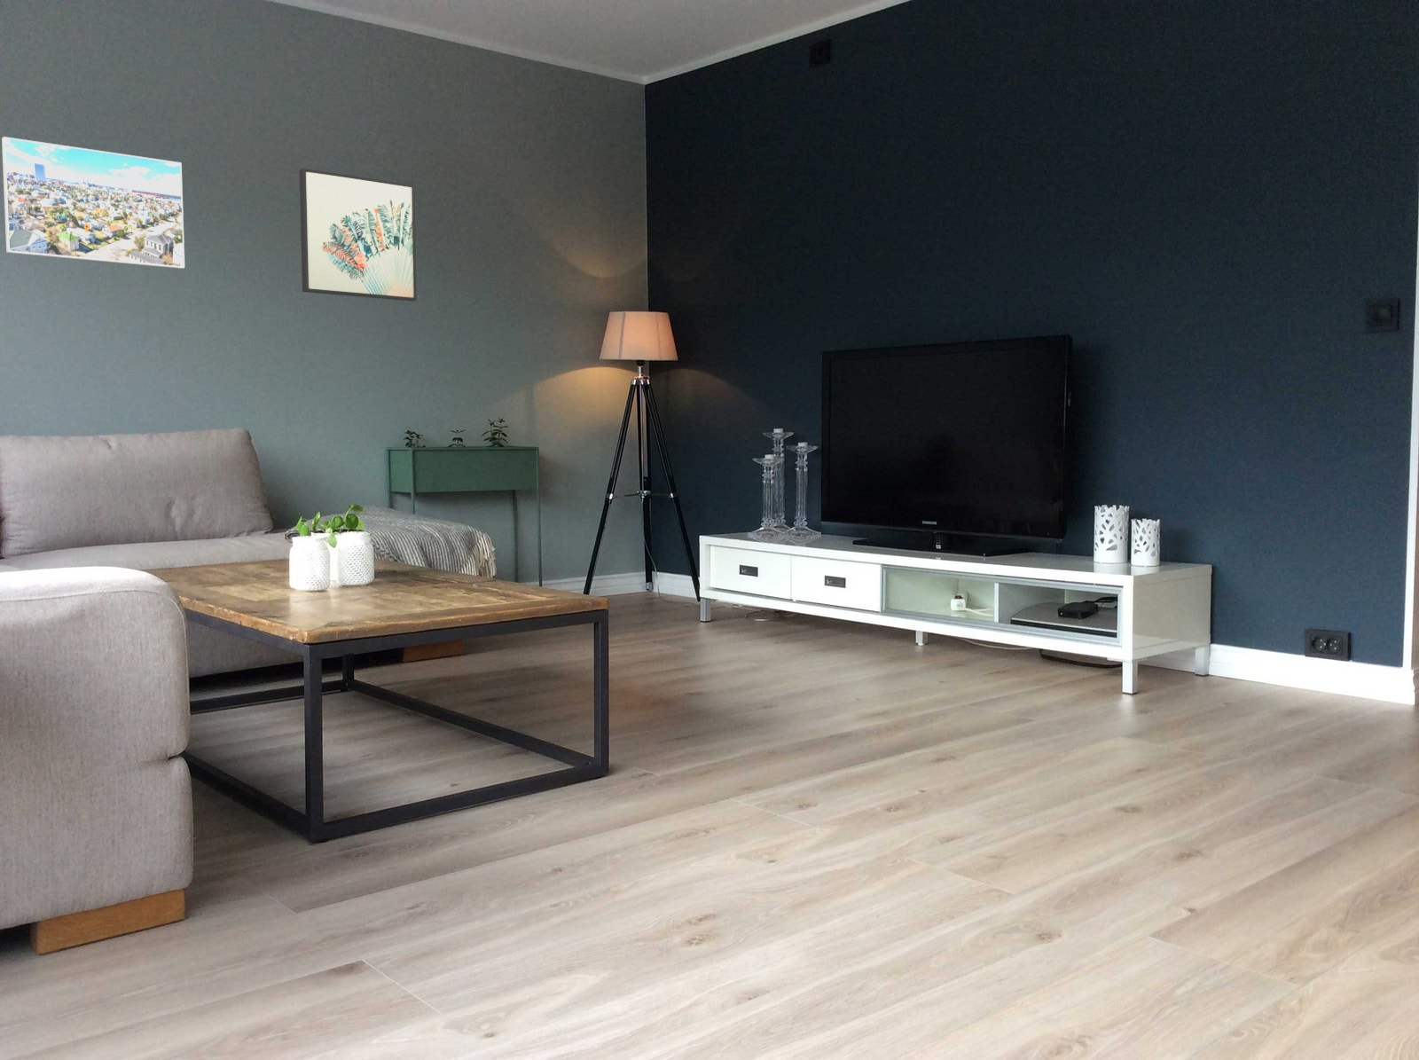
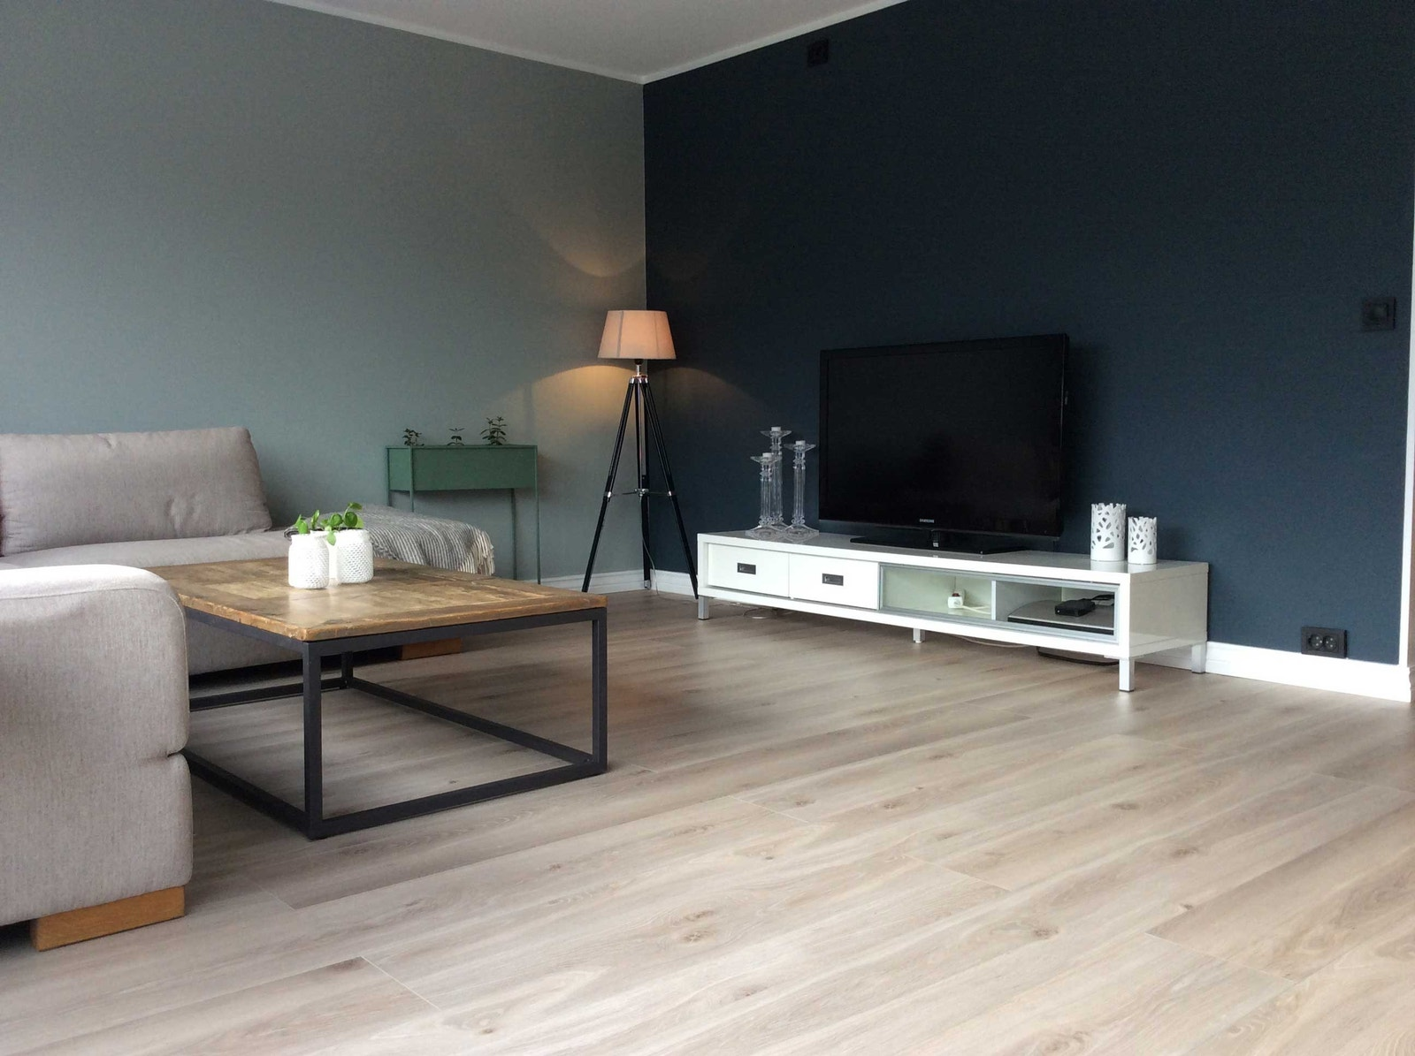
- wall art (359, 237)
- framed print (97, 206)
